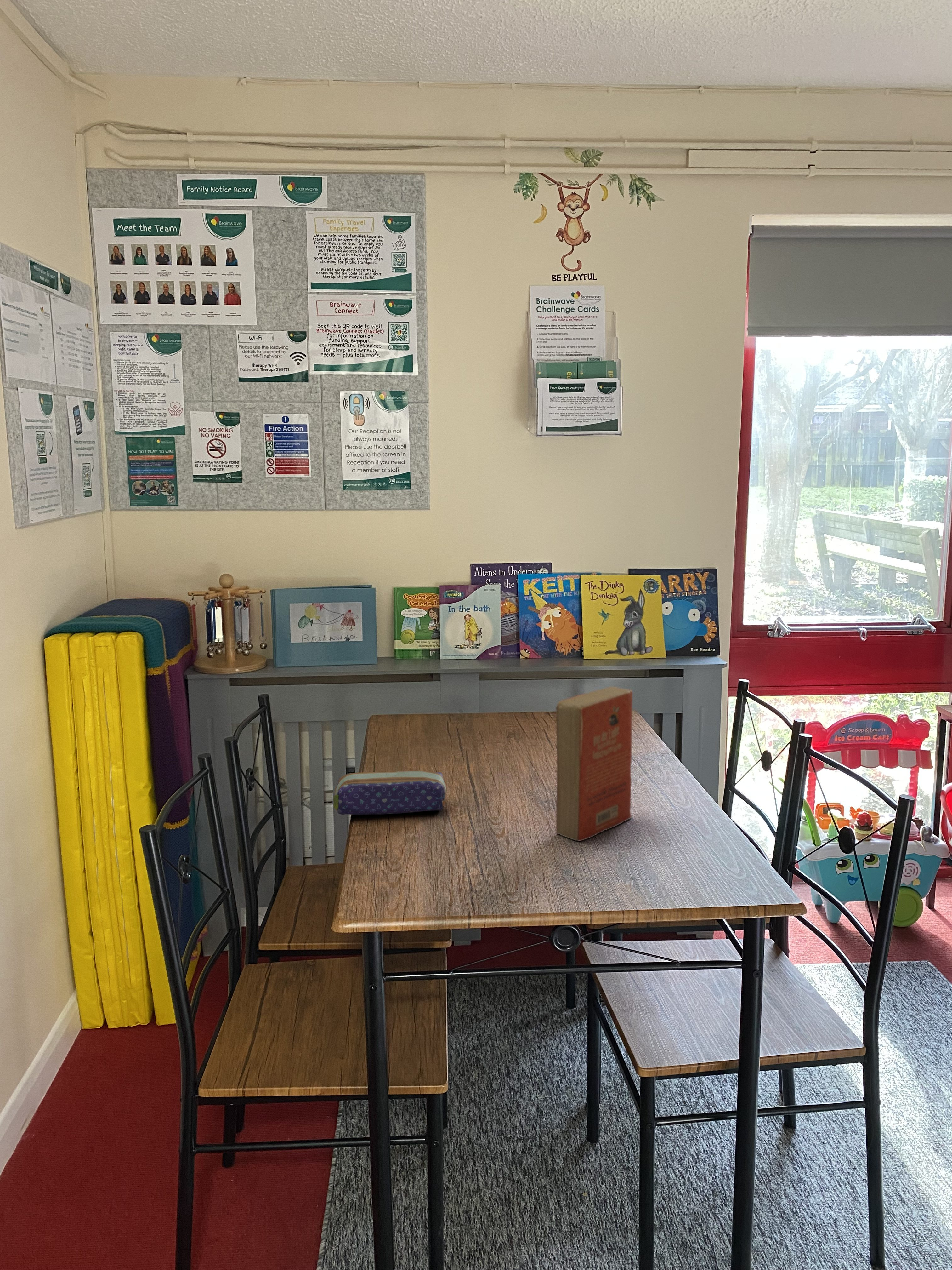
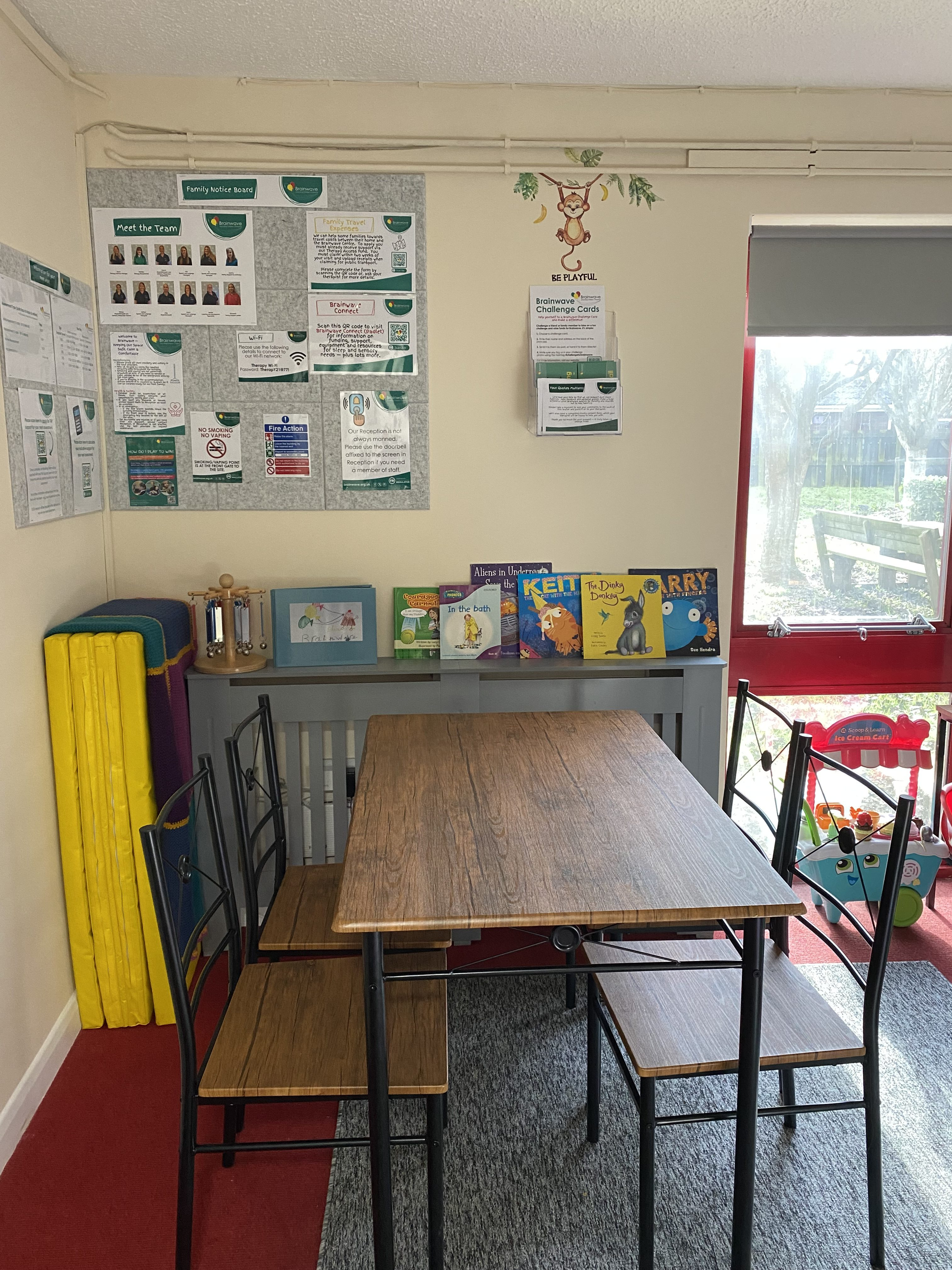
- pencil case (390, 792)
- paperback book (595, 761)
